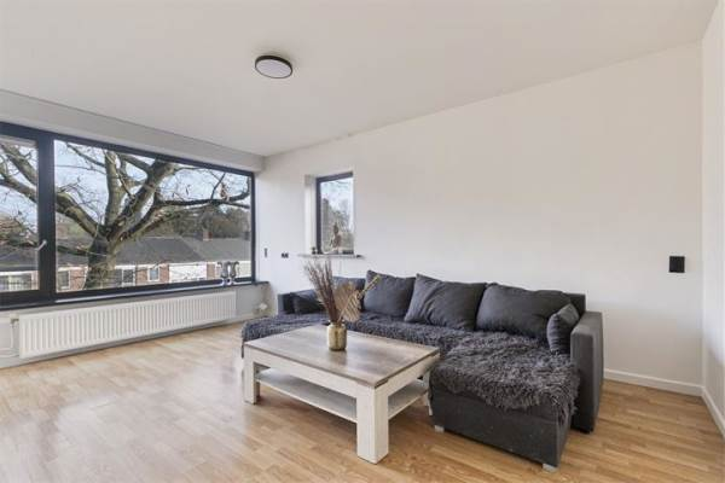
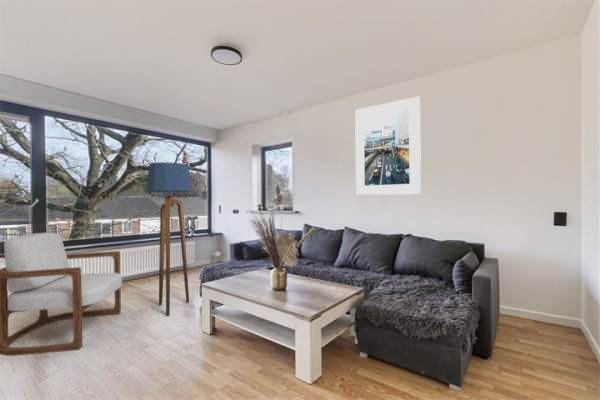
+ floor lamp (169, 236)
+ armchair (66, 282)
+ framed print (385, 149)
